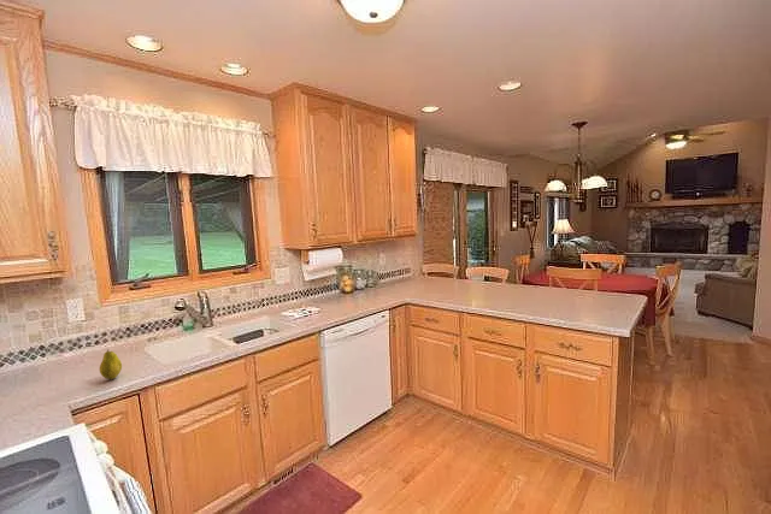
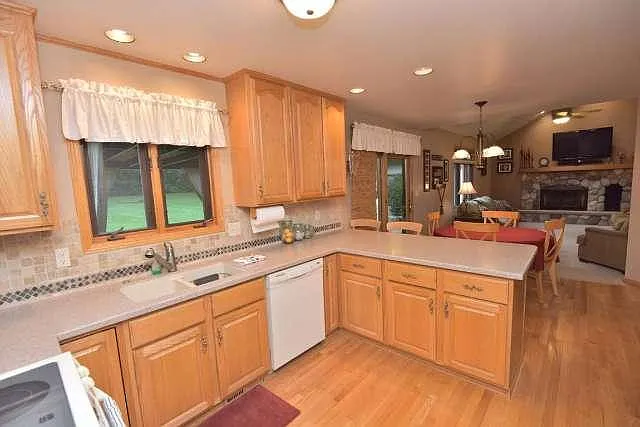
- fruit (111, 364)
